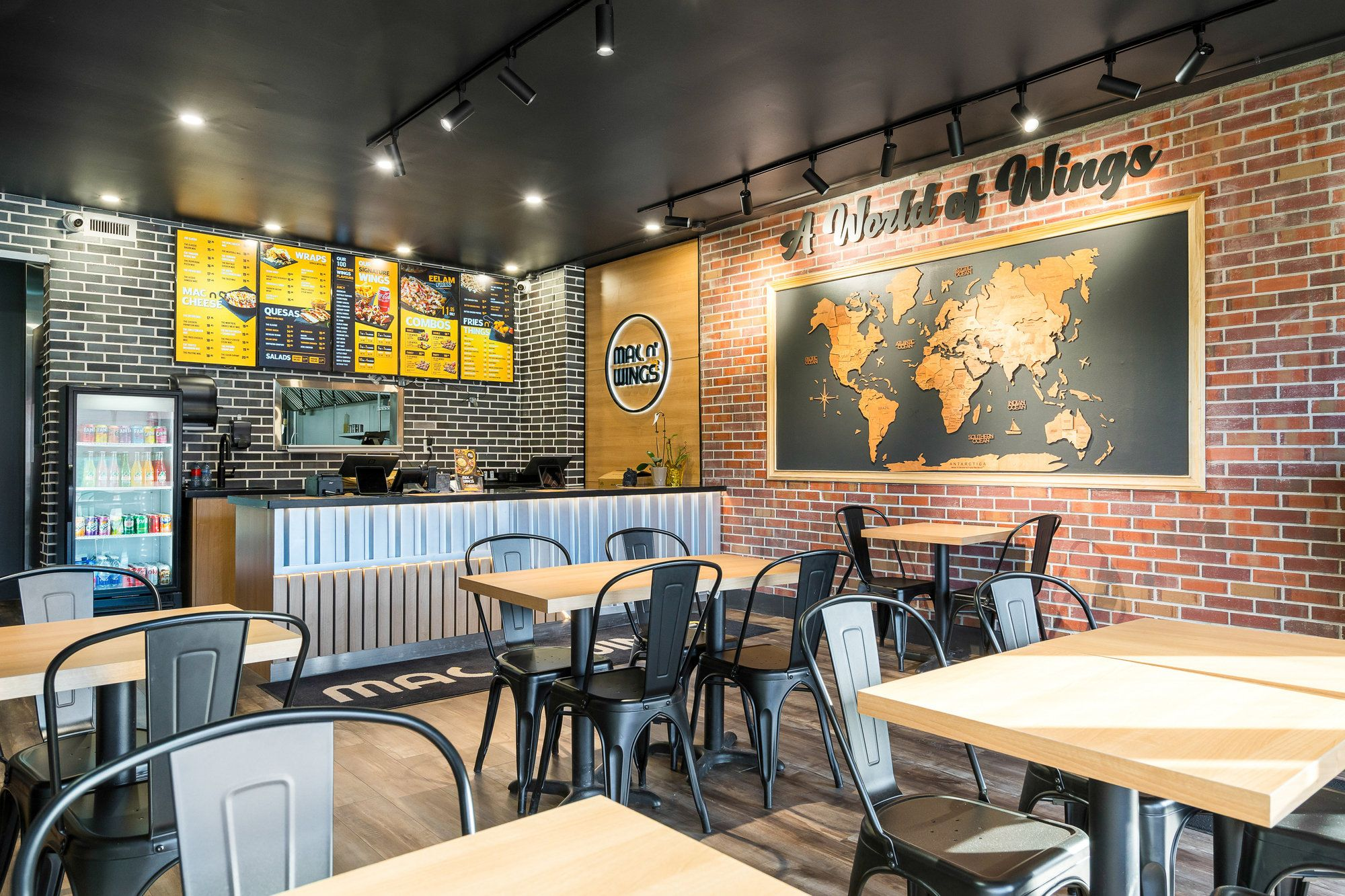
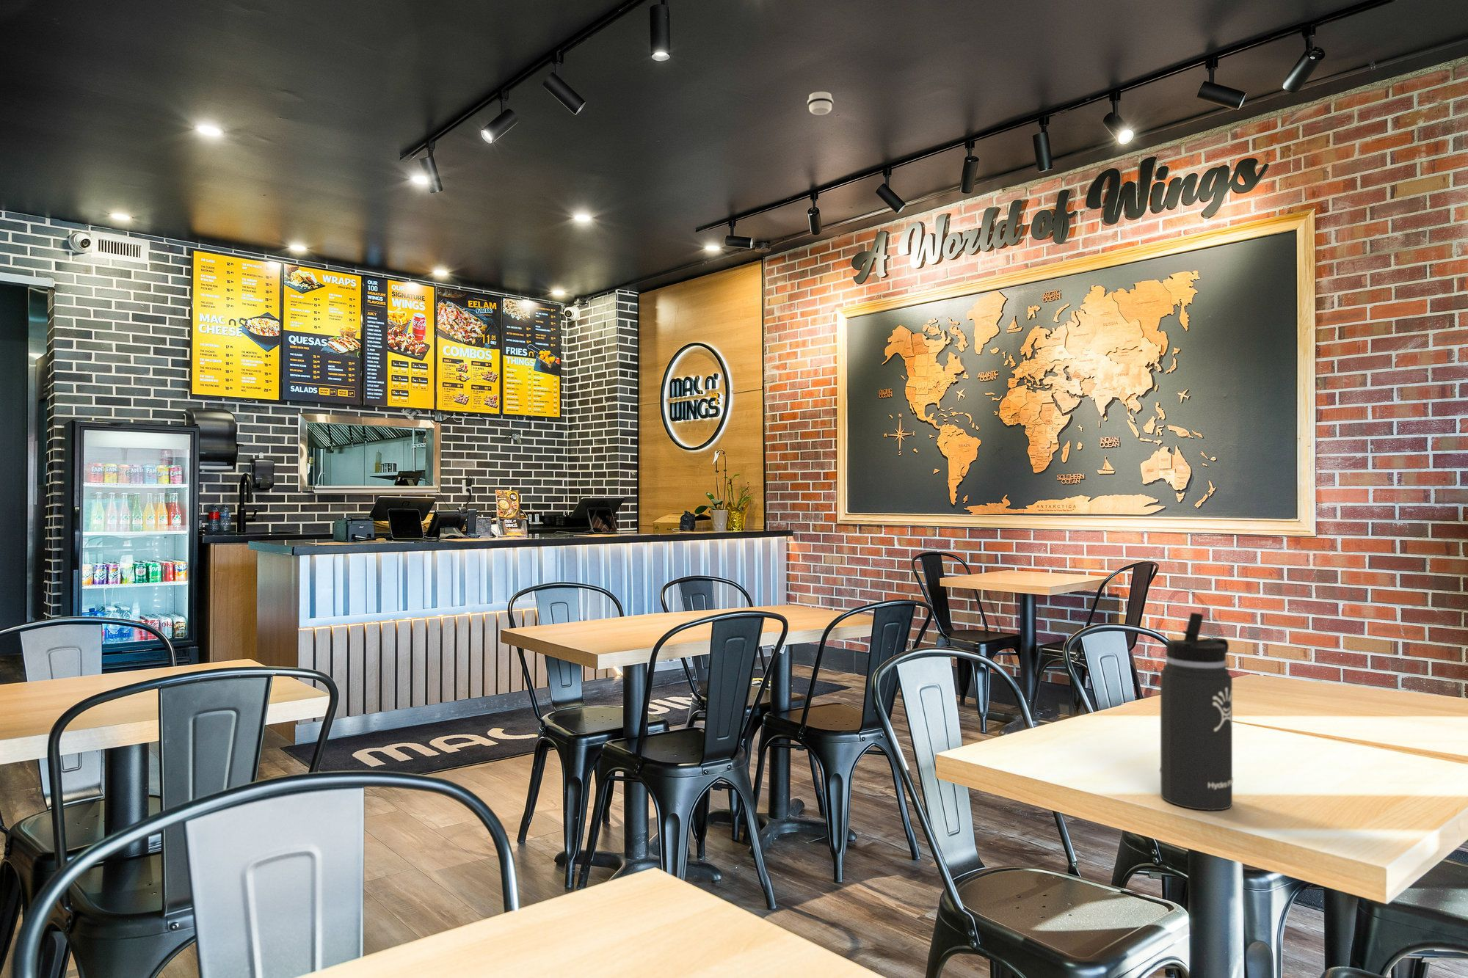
+ thermos bottle (1201, 705)
+ smoke detector (820, 104)
